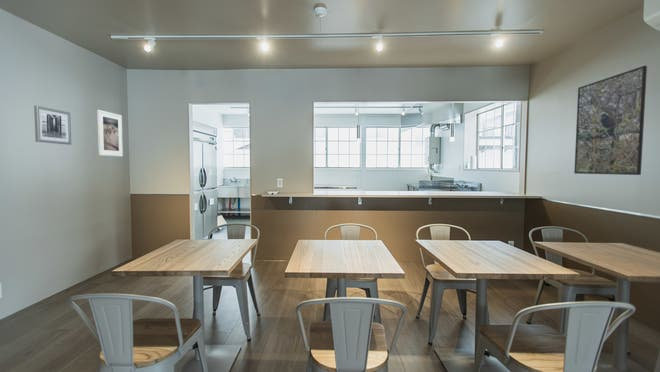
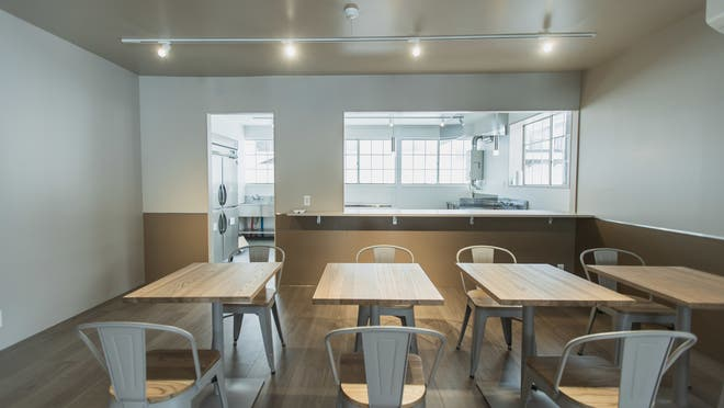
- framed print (606, 126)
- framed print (110, 134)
- wall art (53, 126)
